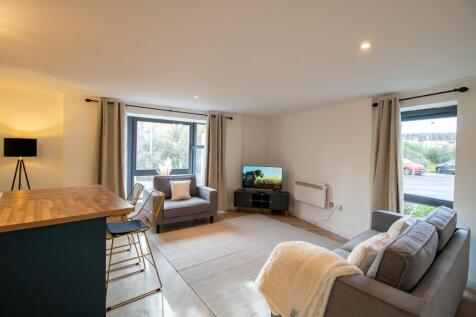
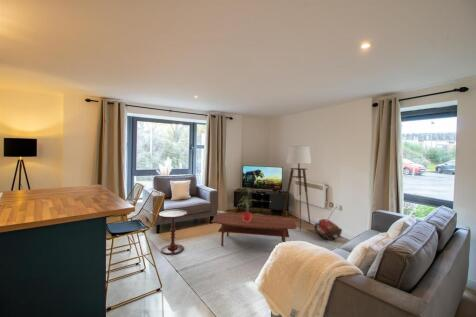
+ side table (172, 231)
+ backpack (328, 229)
+ floor lamp (299, 185)
+ coffee table (253, 231)
+ potted plant (248, 203)
